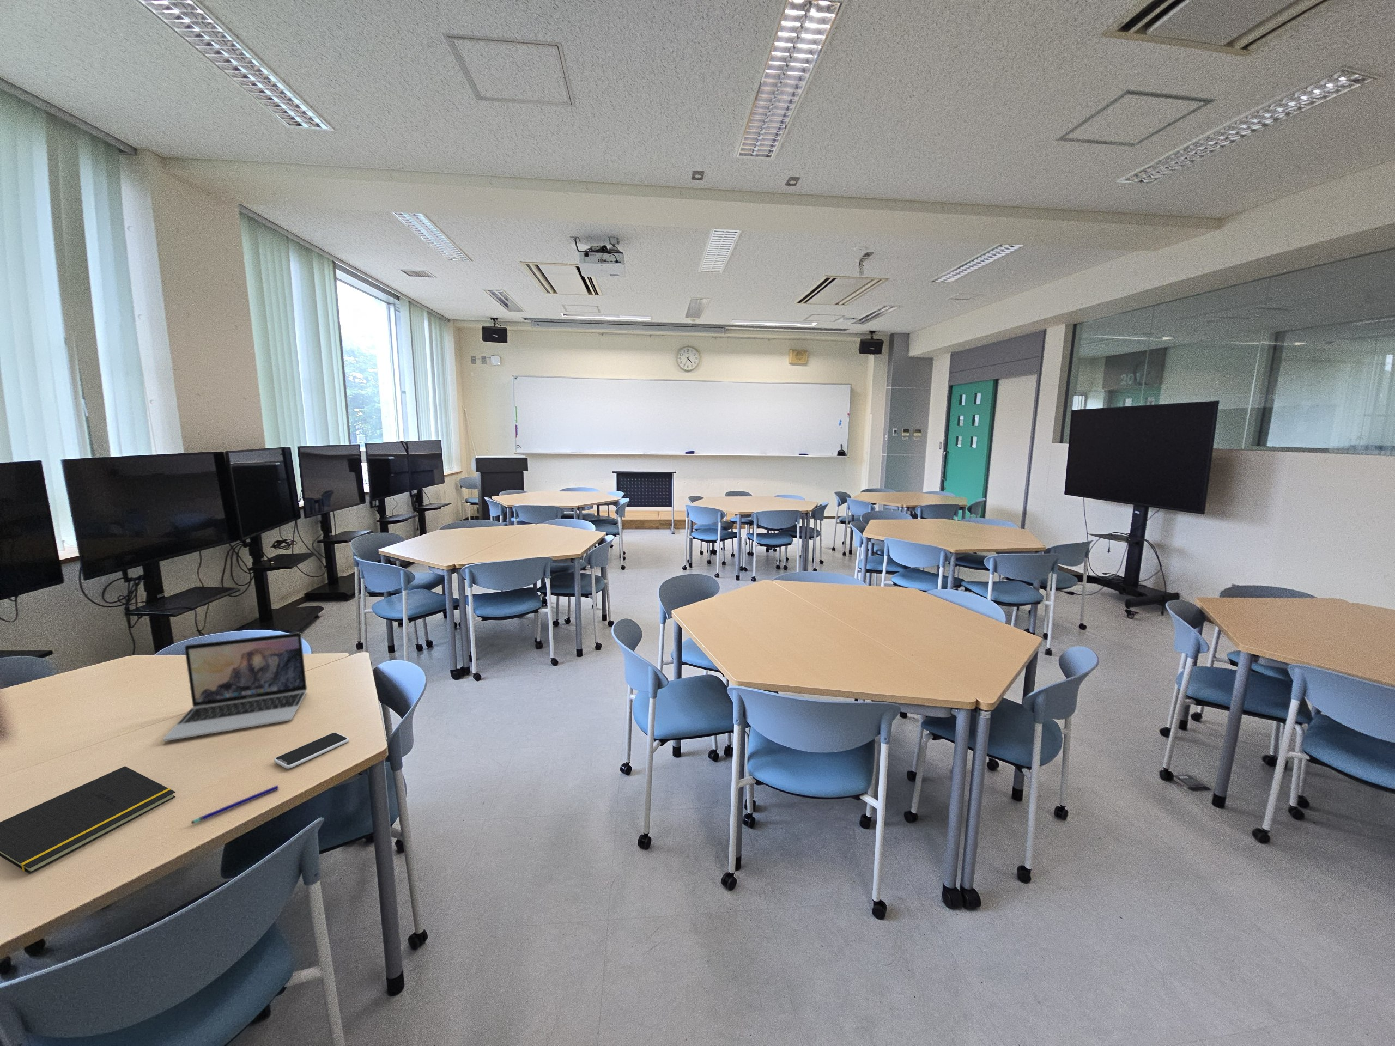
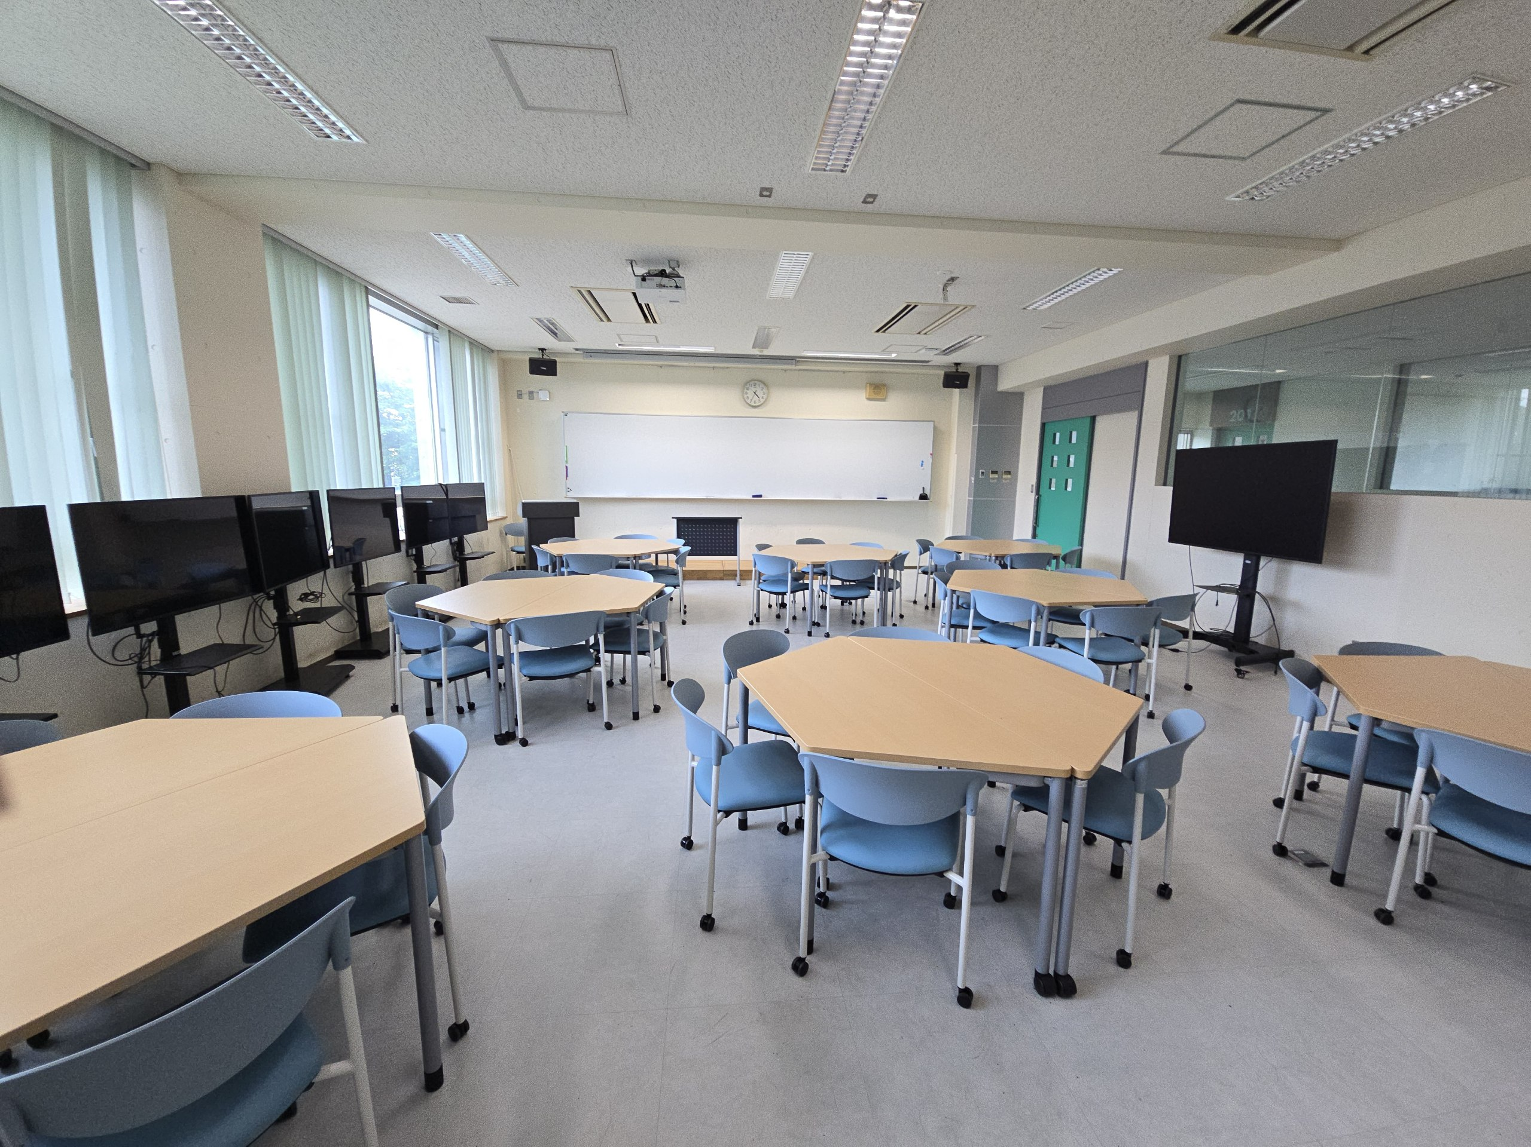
- pen (236, 803)
- smartphone (312, 749)
- notepad (82, 814)
- laptop (237, 682)
